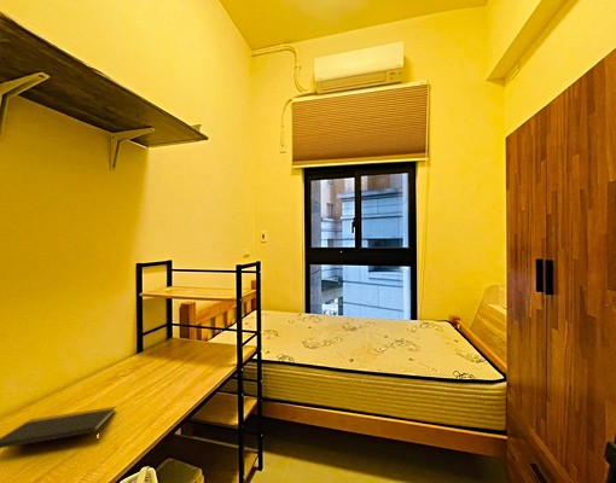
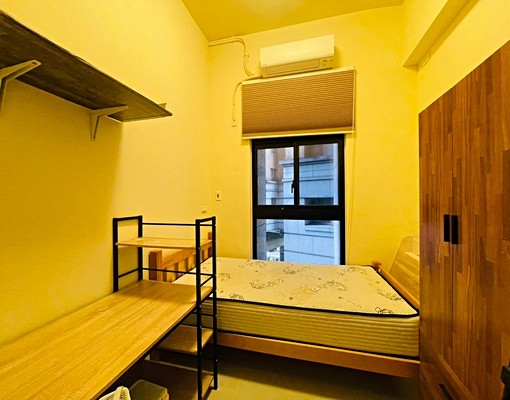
- notepad (60, 425)
